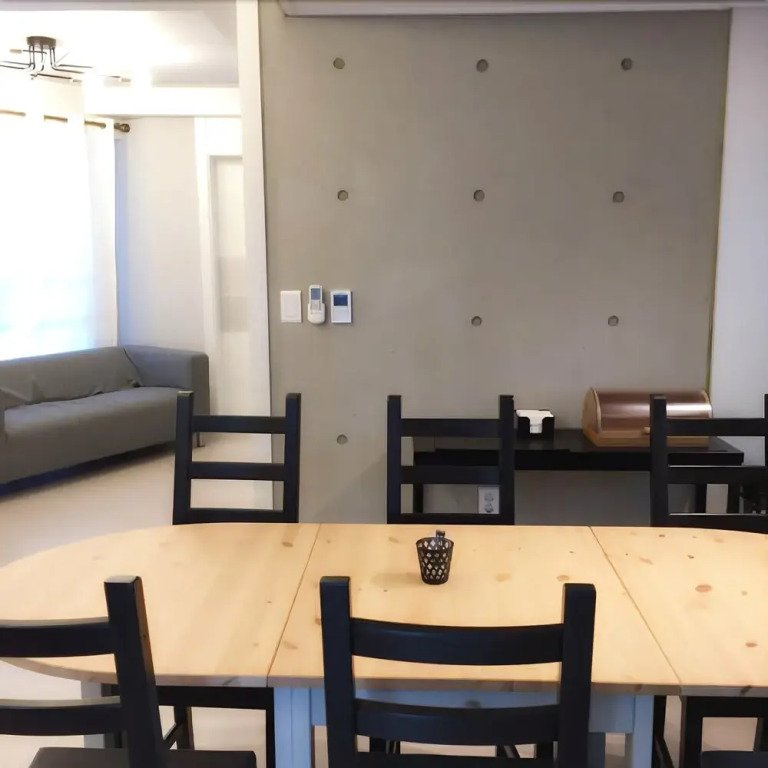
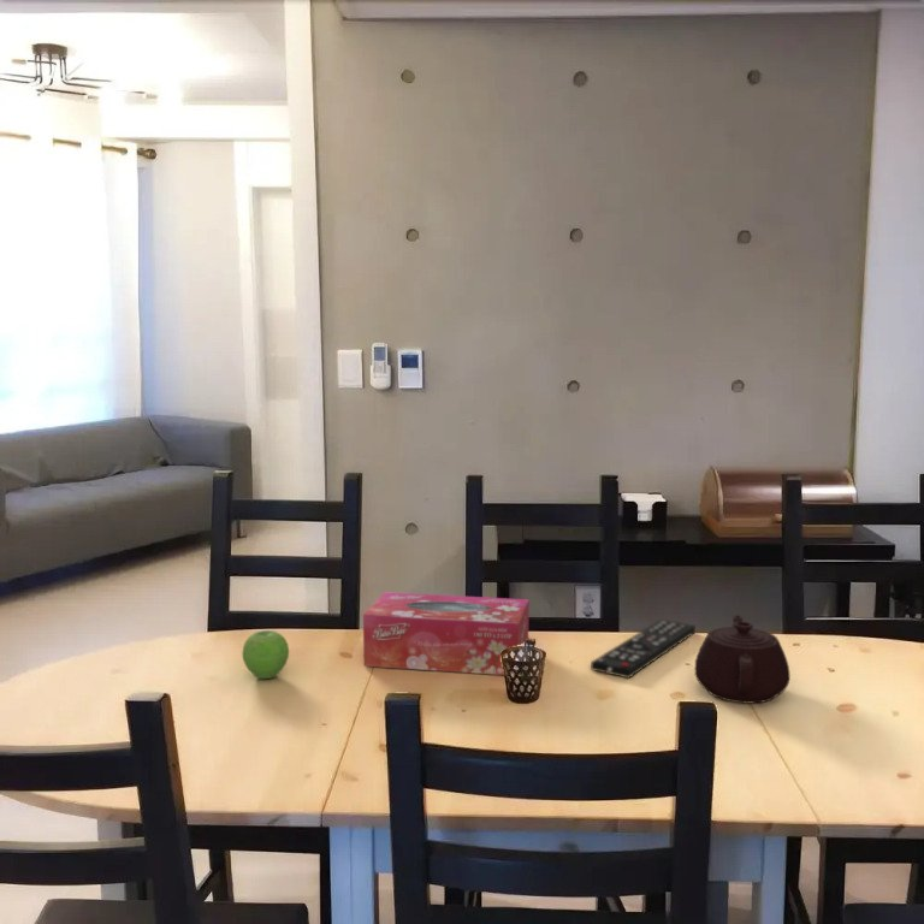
+ fruit (265, 654)
+ remote control (645, 645)
+ tissue box (448, 632)
+ teapot (741, 656)
